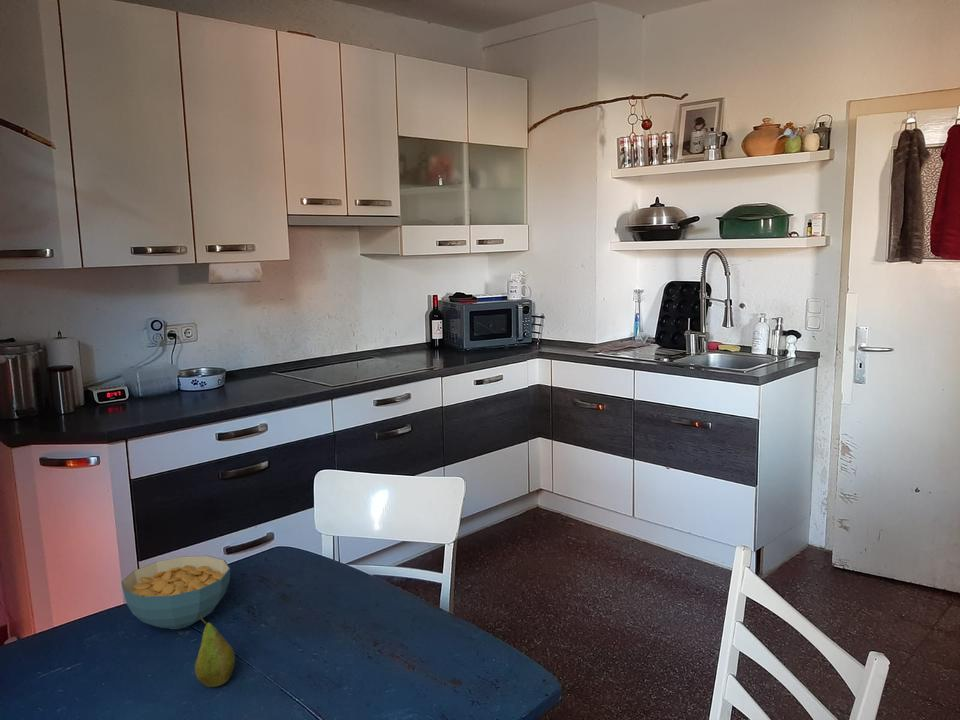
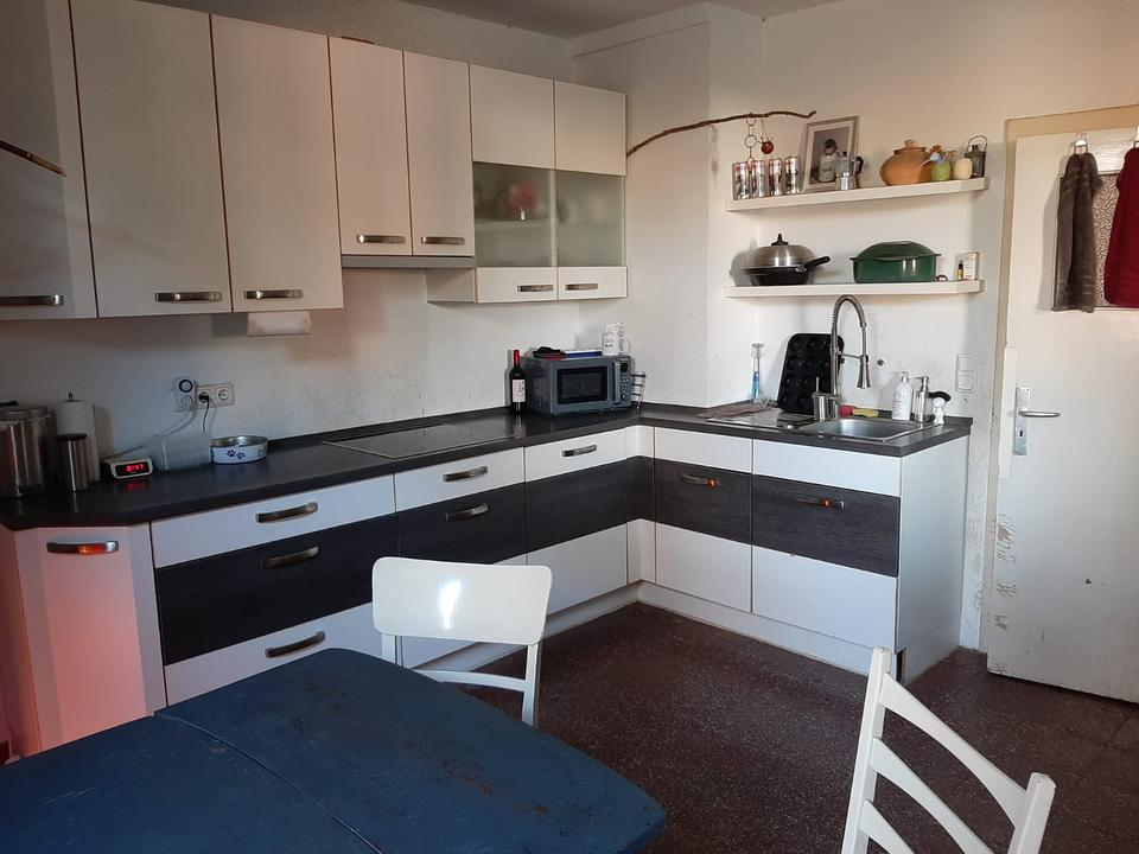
- fruit (214, 650)
- cereal bowl (178, 598)
